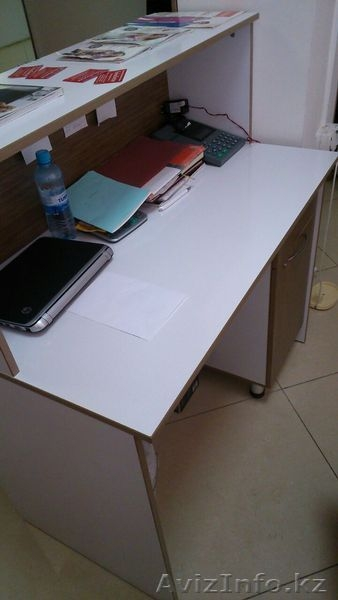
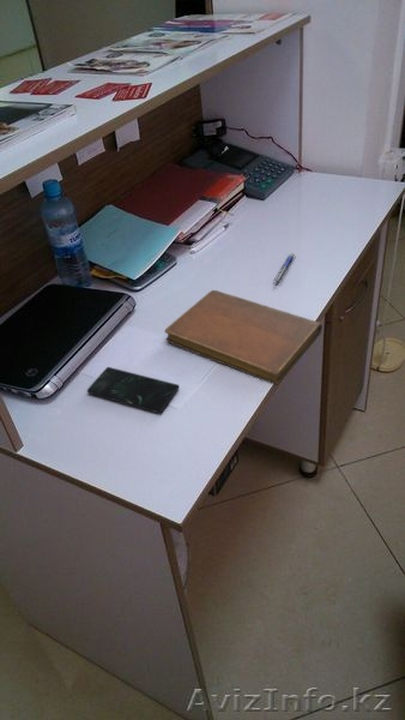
+ notebook (242, 331)
+ smartphone (132, 389)
+ pen (284, 268)
